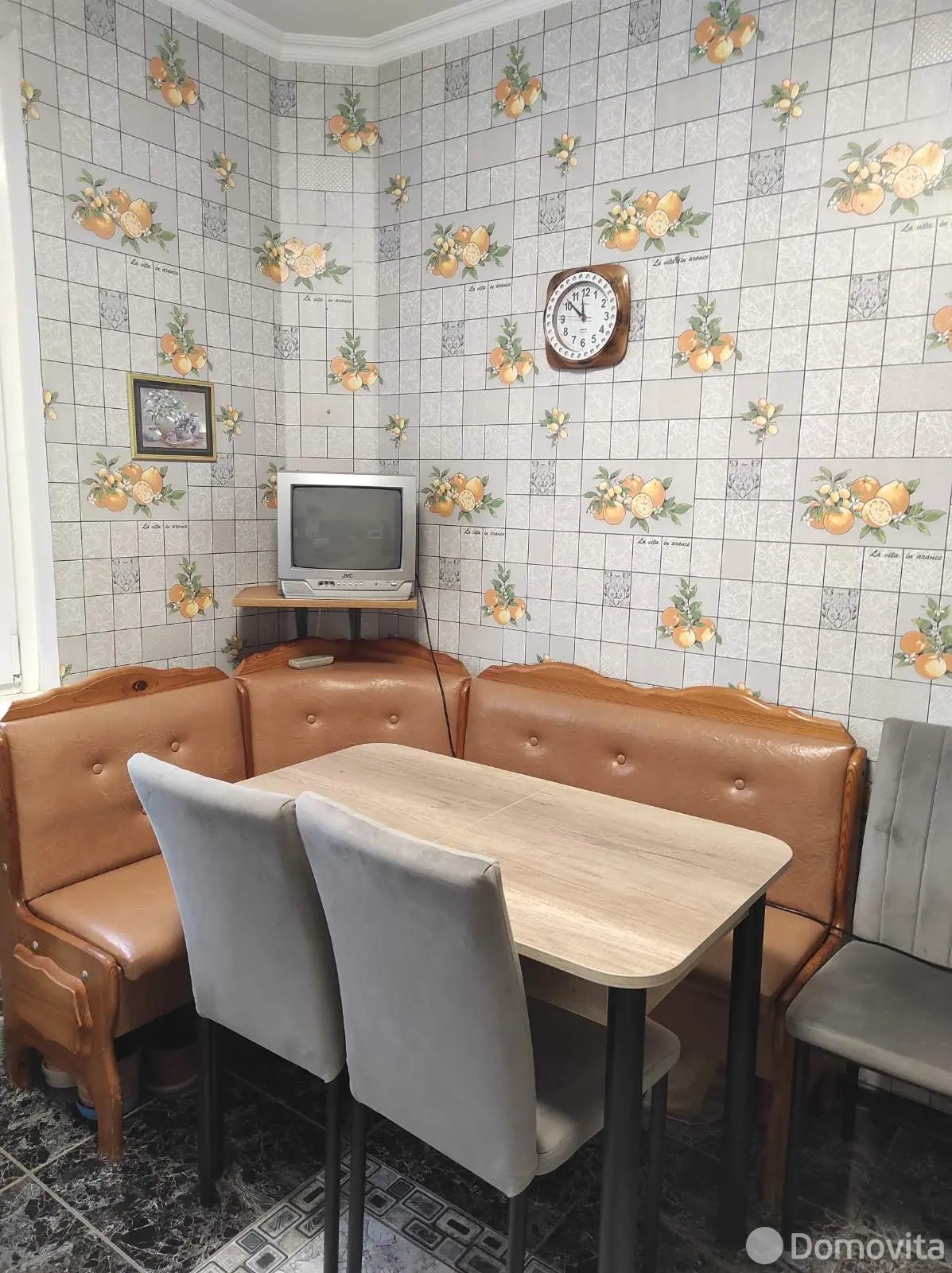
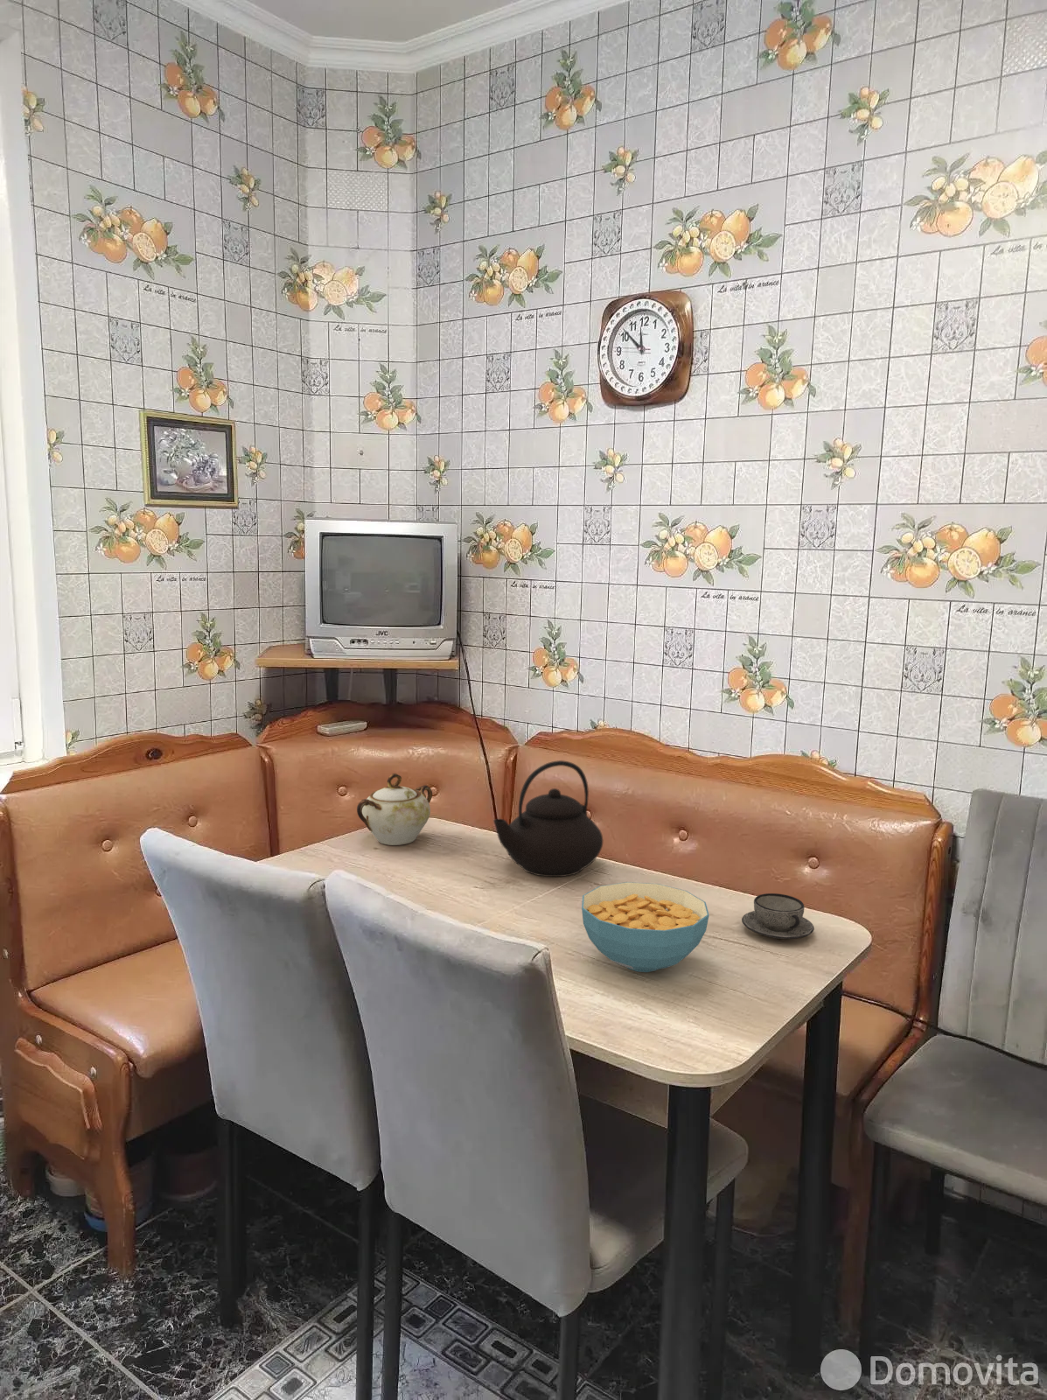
+ sugar bowl (395, 806)
+ cereal bowl (643, 934)
+ teapot (544, 816)
+ teacup (778, 916)
